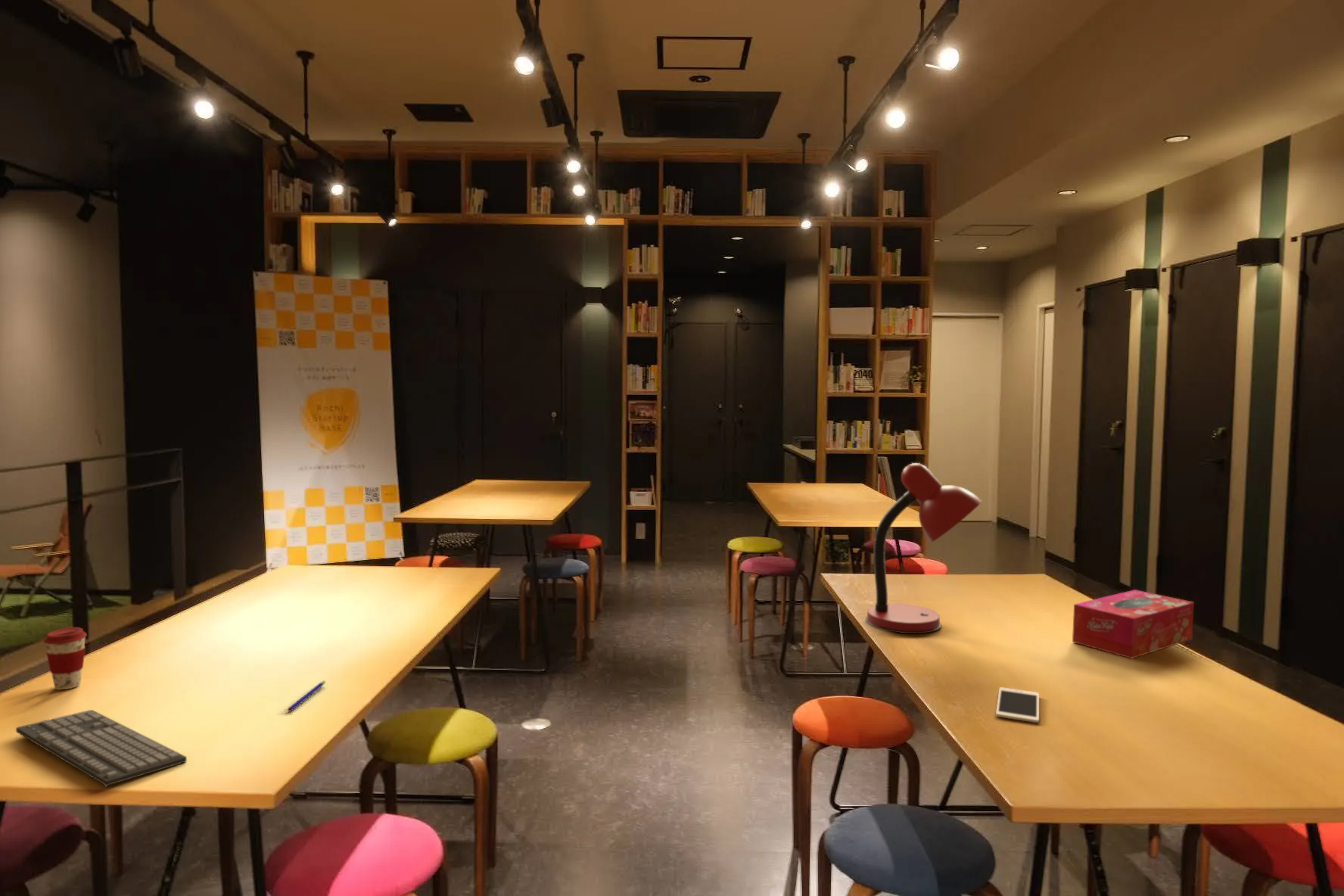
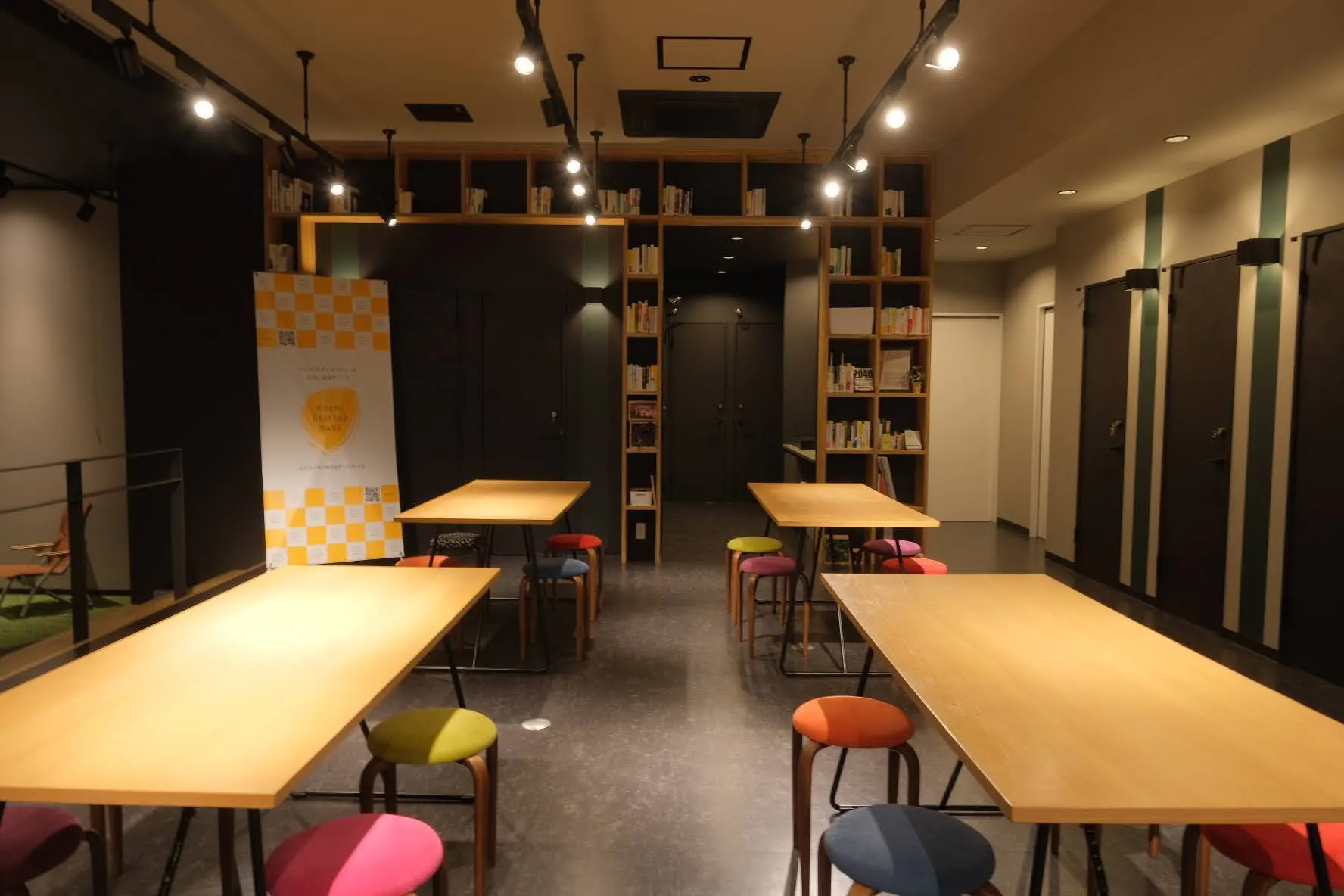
- tissue box (1133, 621)
- coffee cup (66, 658)
- keyboard (98, 742)
- pen (307, 695)
- desk lamp (928, 539)
- cell phone (1018, 704)
